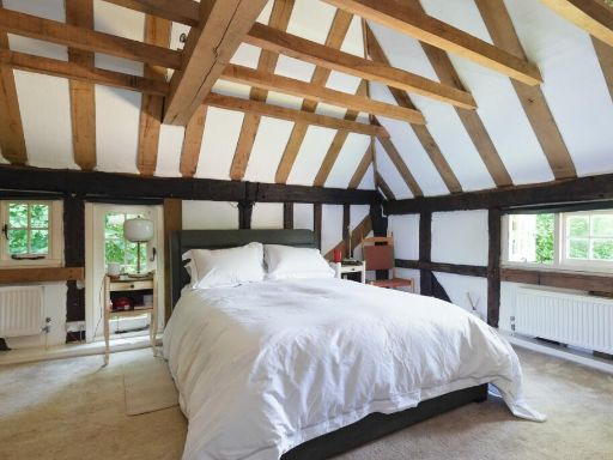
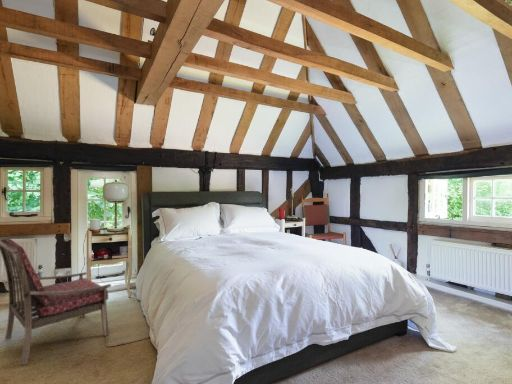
+ armchair (55, 286)
